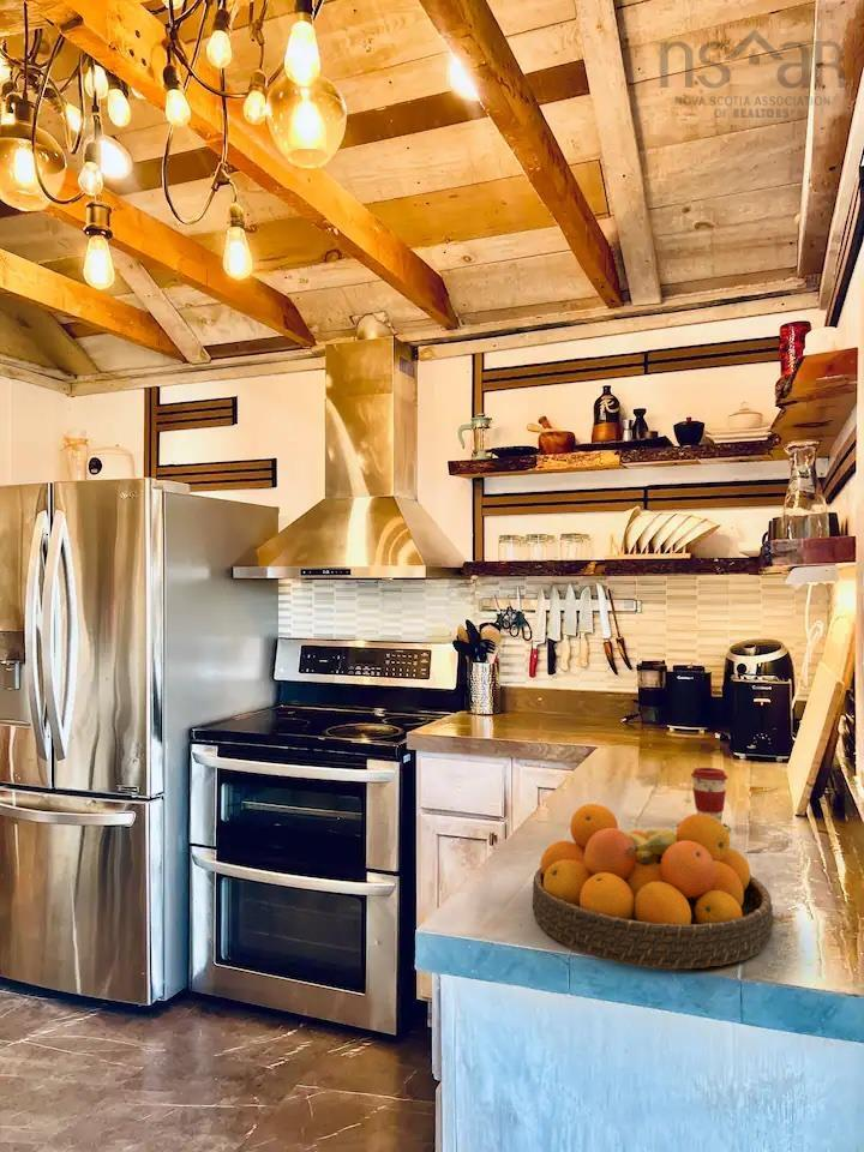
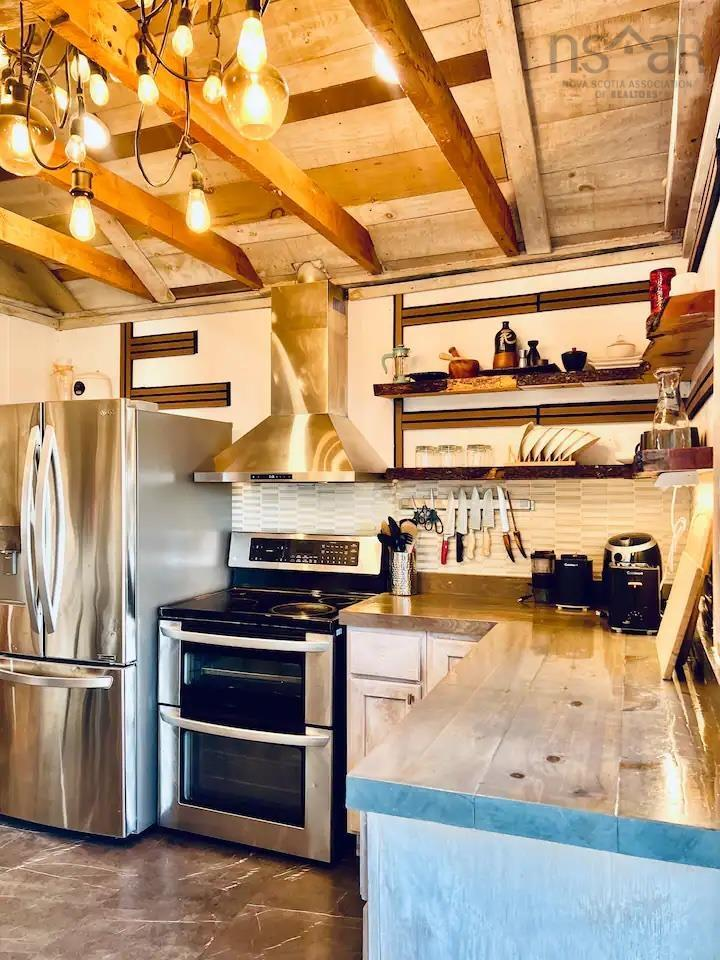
- fruit bowl (648, 866)
- coffee cup (709, 797)
